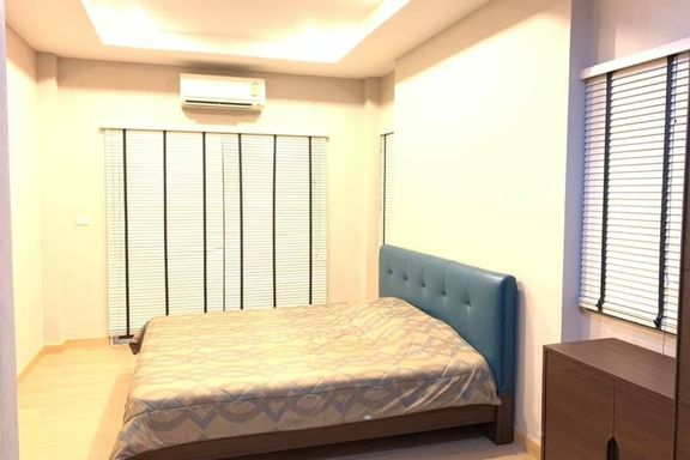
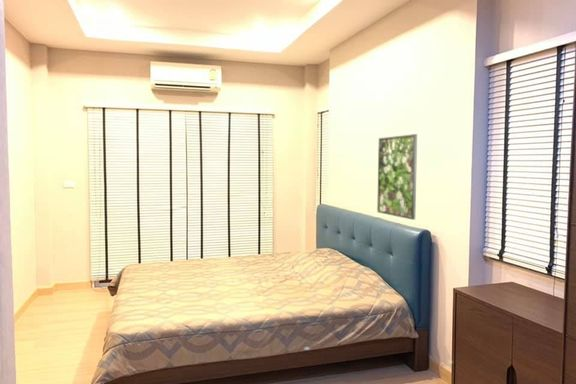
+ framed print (395, 176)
